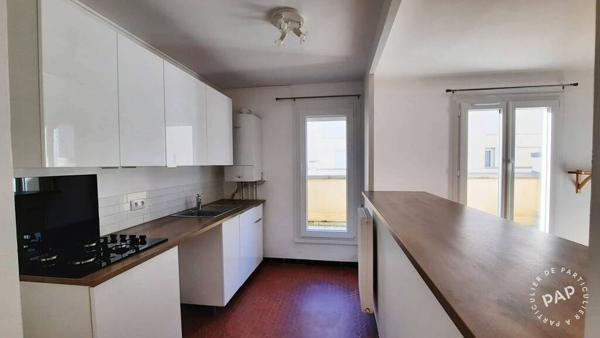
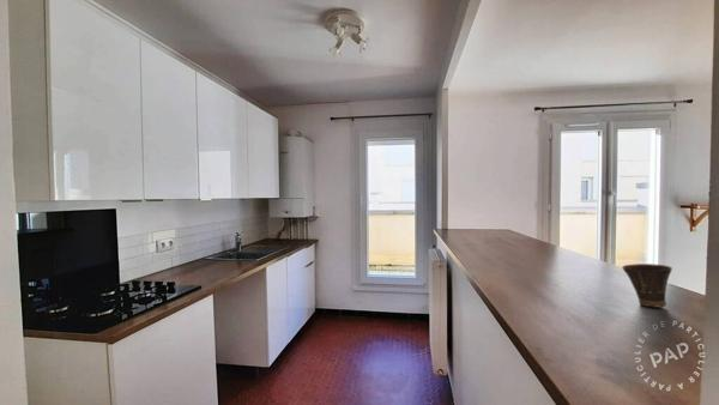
+ cup (645, 284)
